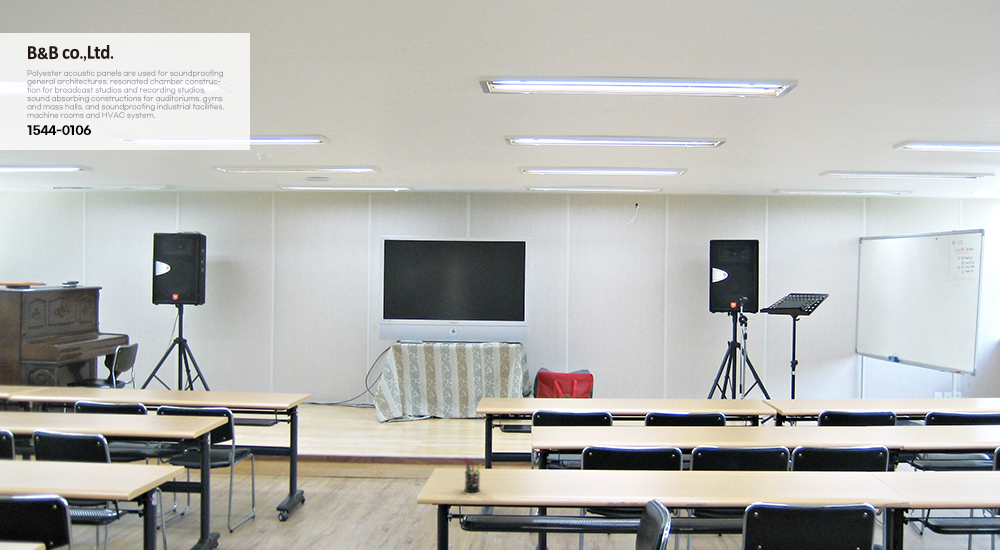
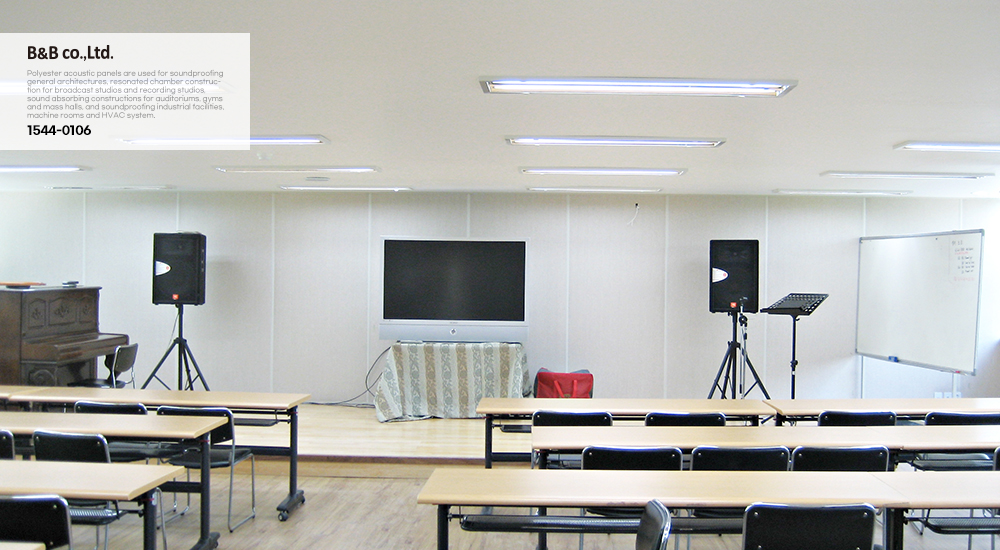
- pen holder (470, 474)
